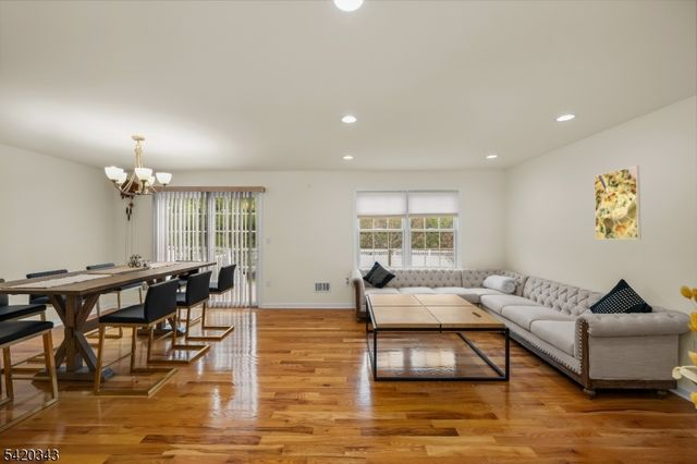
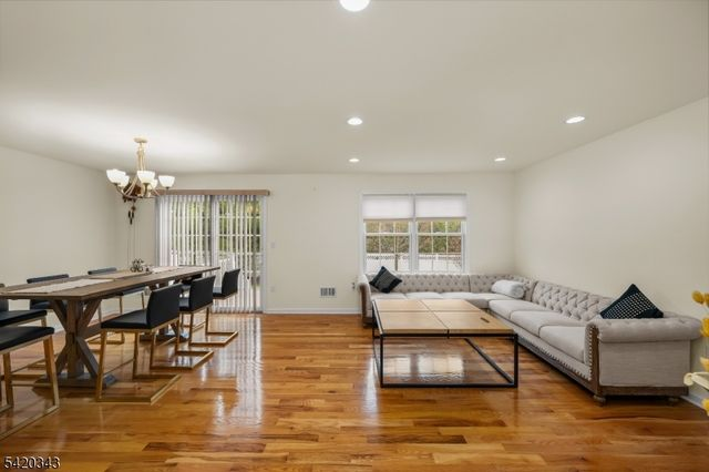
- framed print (615, 205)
